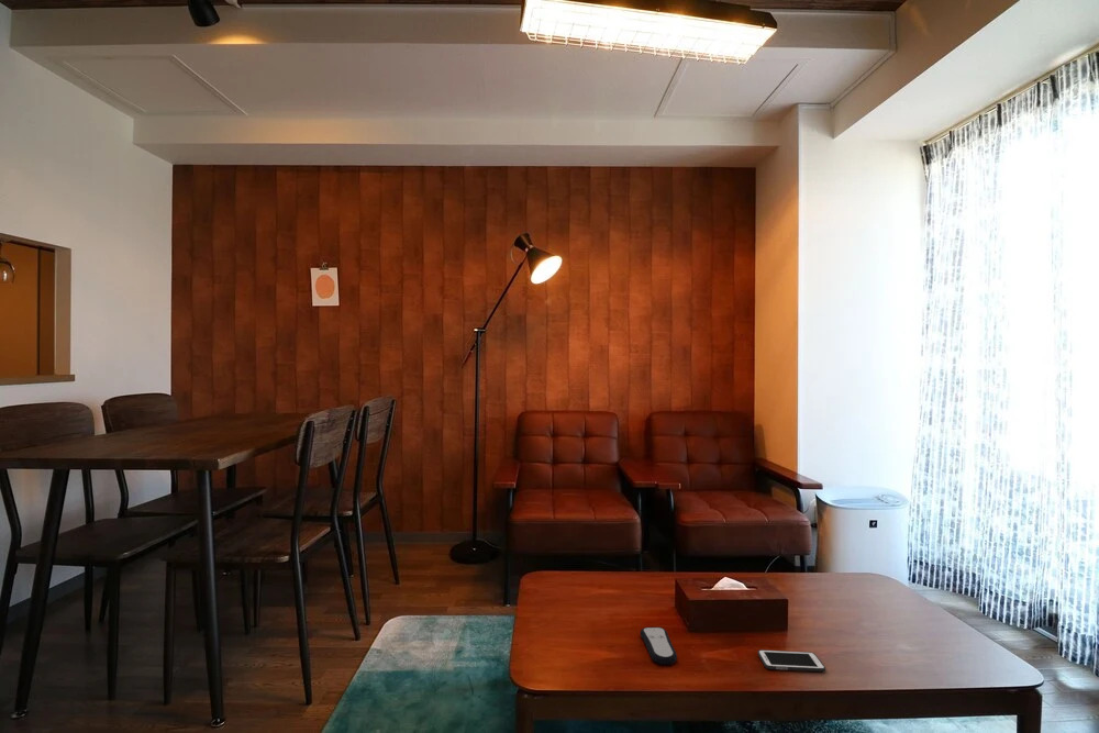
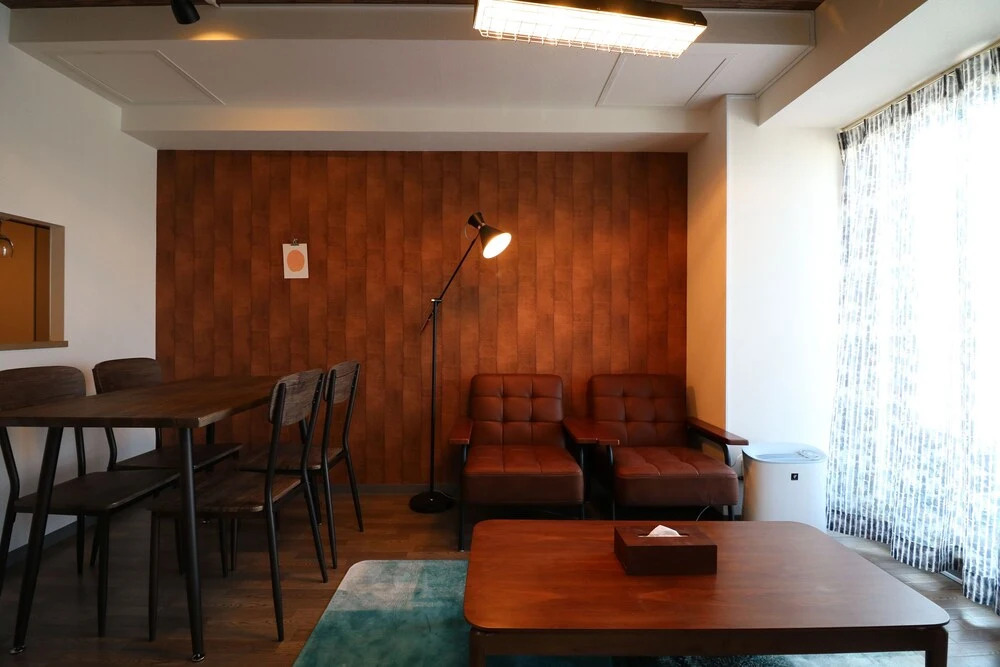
- cell phone (790, 660)
- remote control (658, 644)
